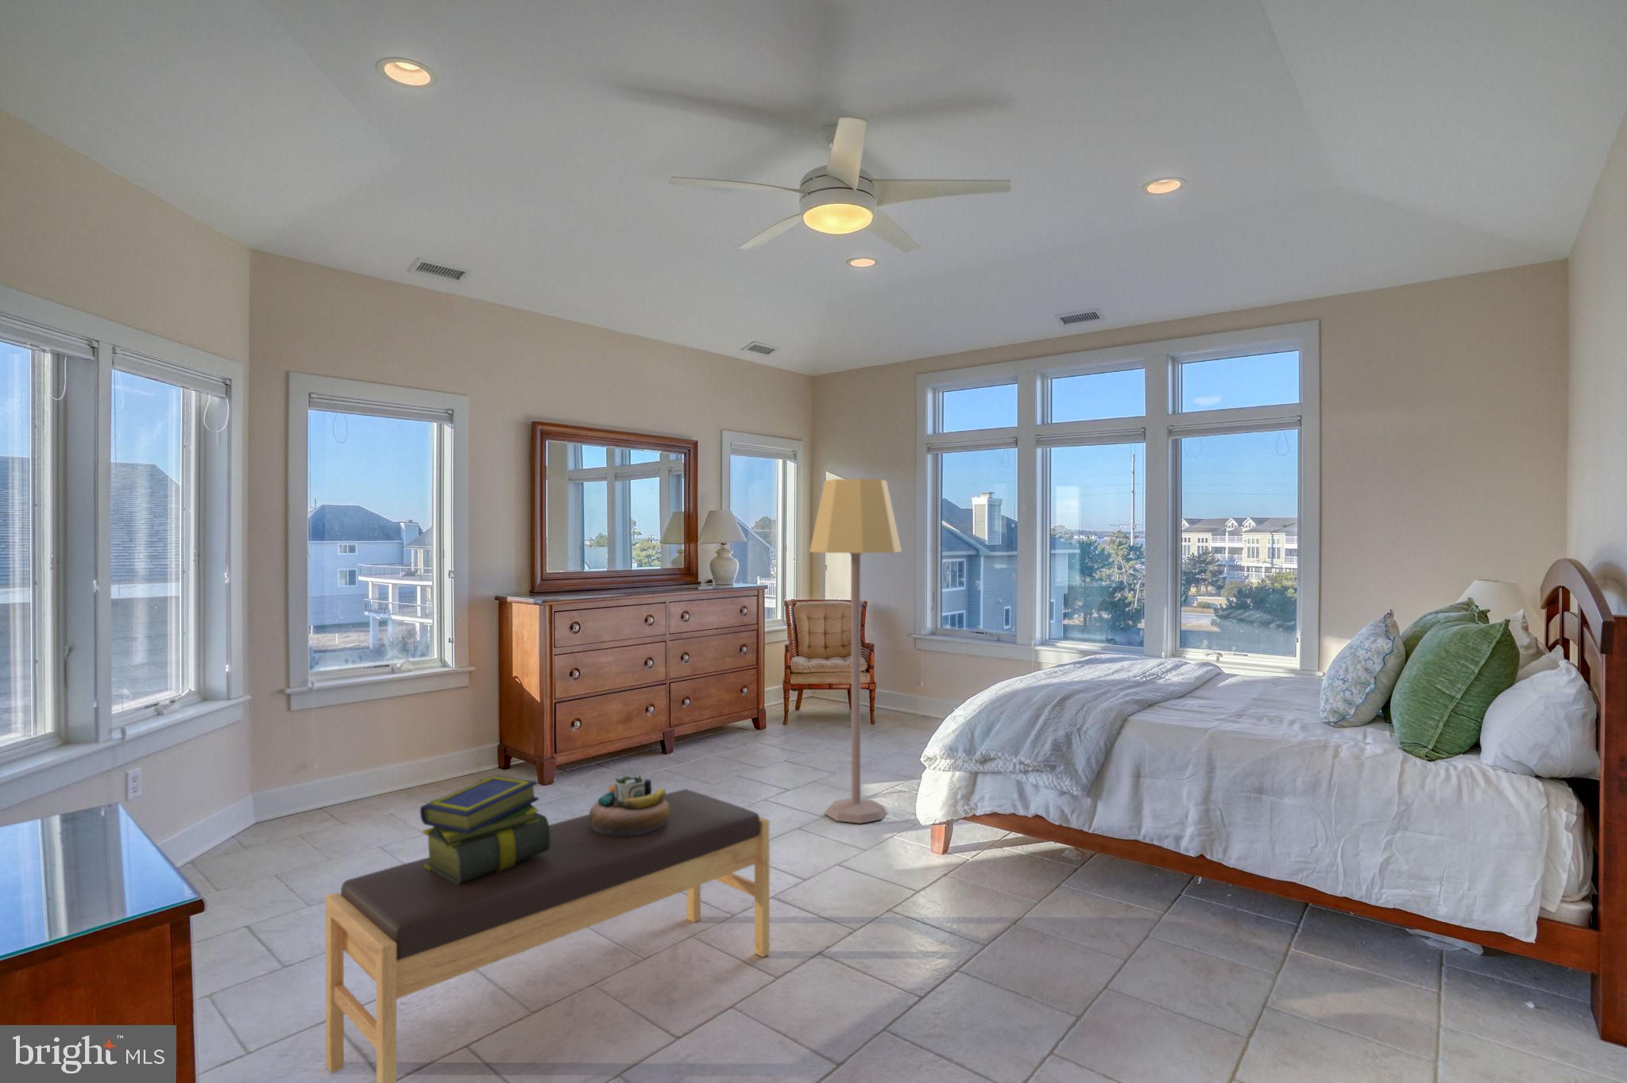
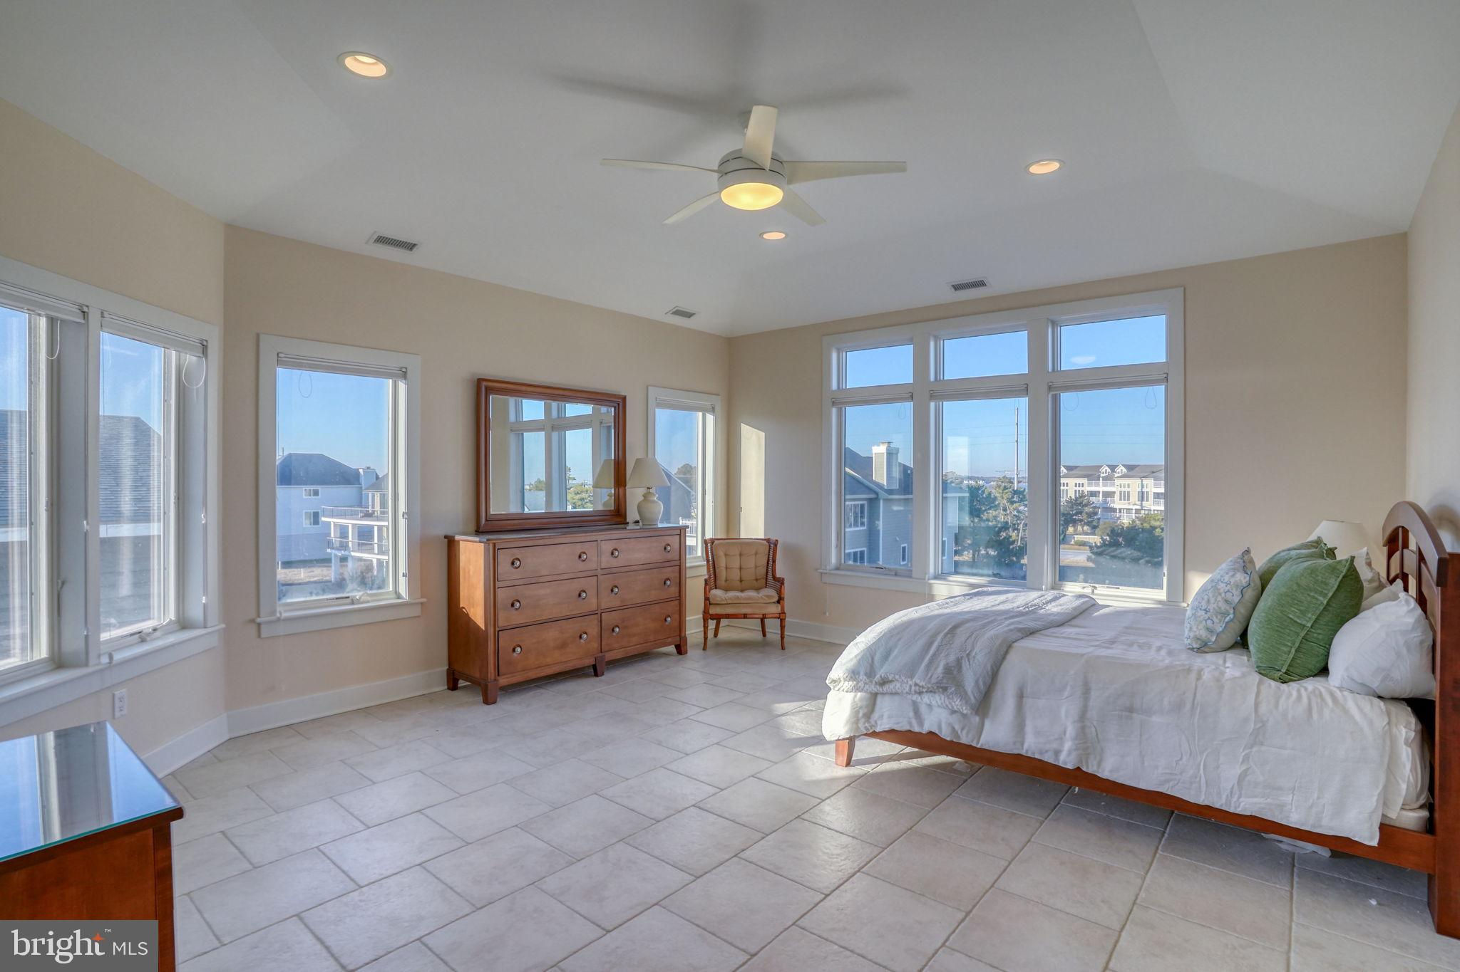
- decorative bowl (629, 798)
- bench (573, 922)
- lamp (855, 647)
- stack of books (485, 824)
